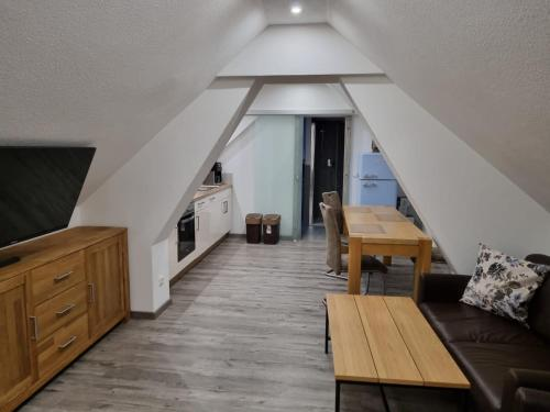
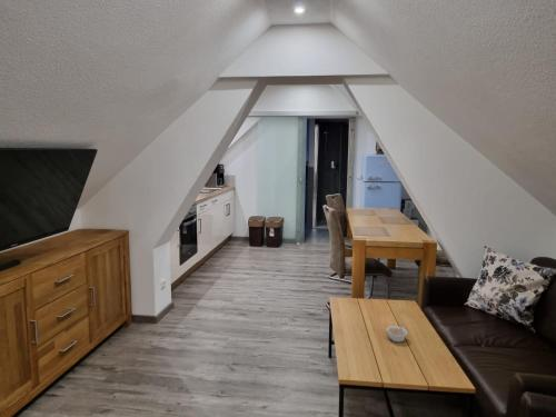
+ legume (396, 332)
